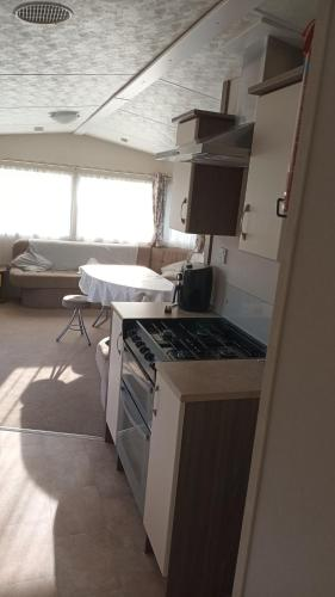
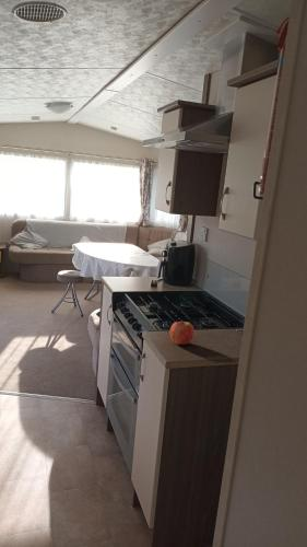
+ fruit (181, 330)
